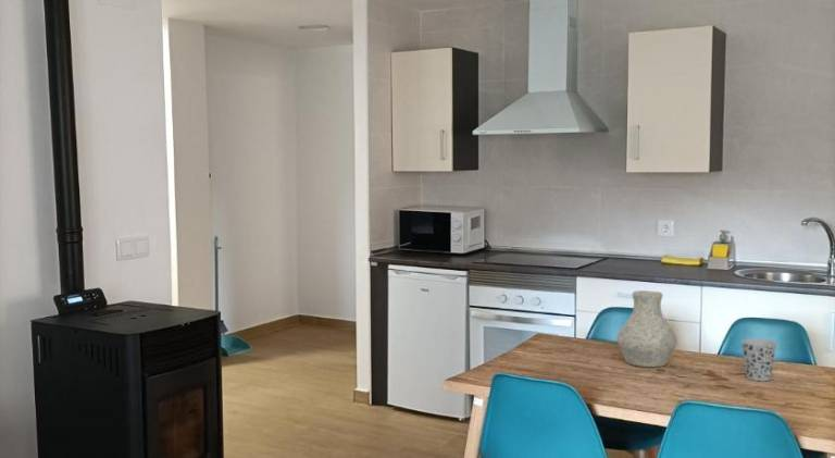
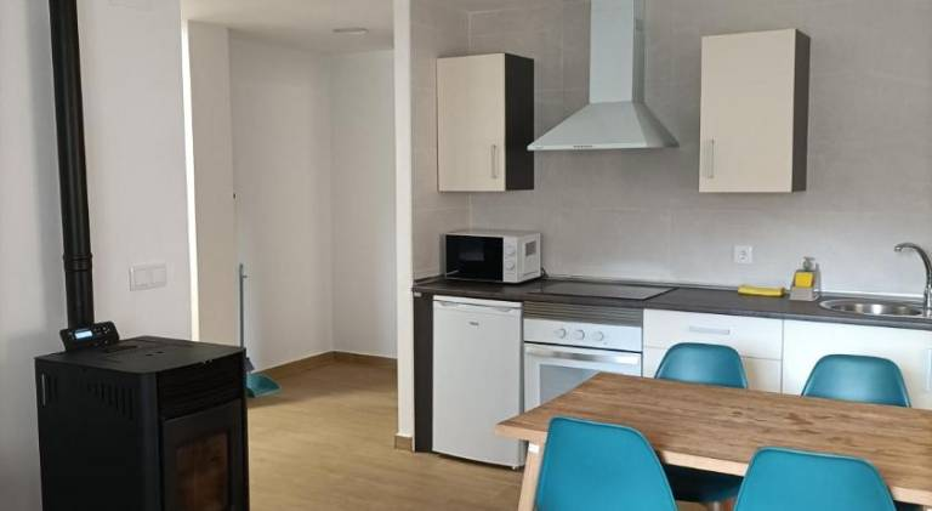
- cup (758, 359)
- vase (646, 327)
